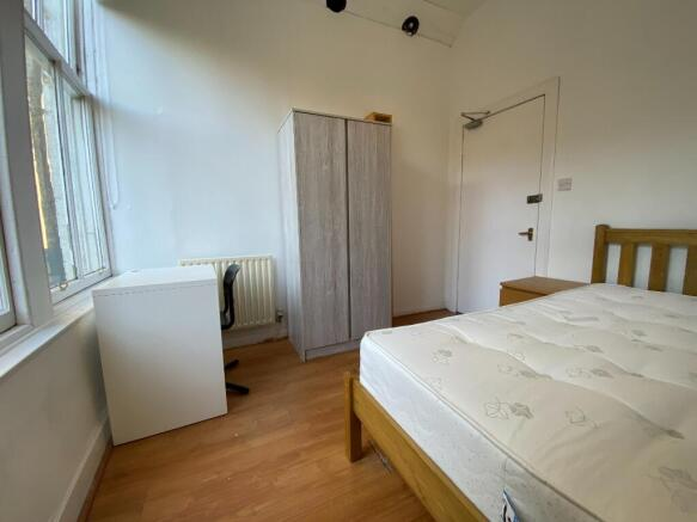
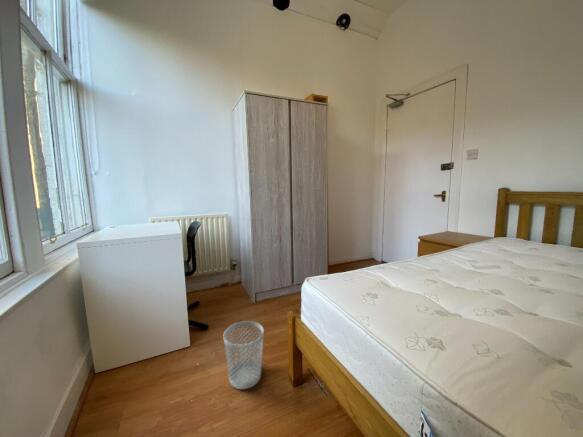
+ wastebasket (244, 354)
